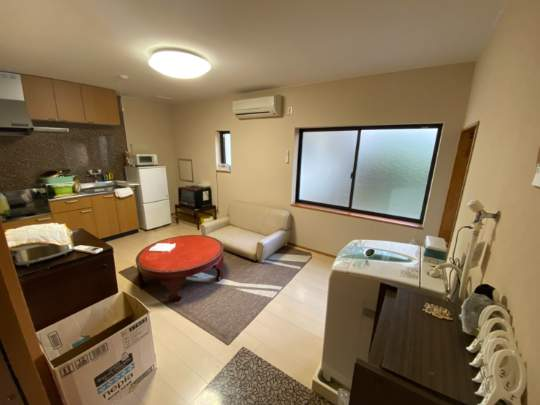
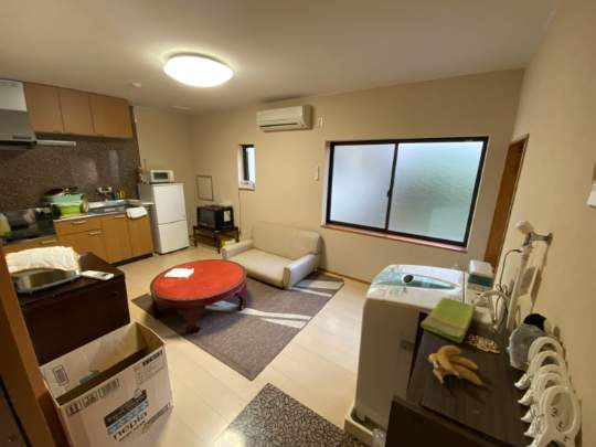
+ dish towel (450, 315)
+ banana (454, 366)
